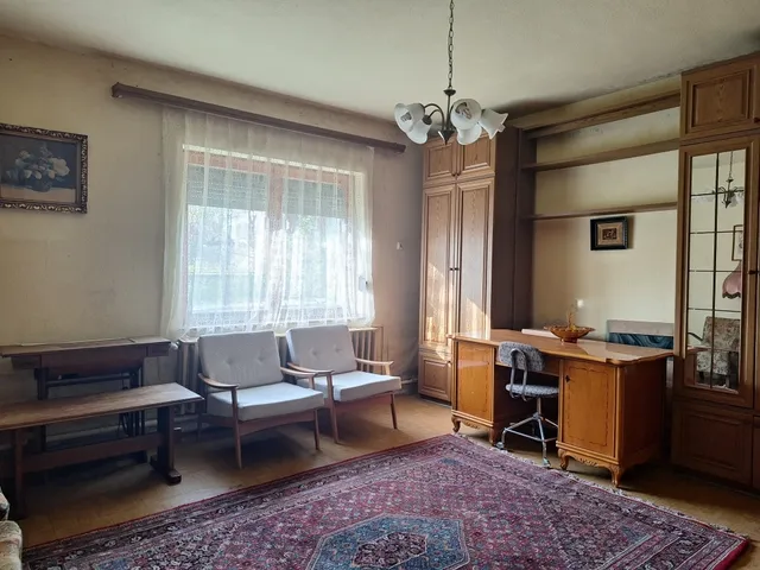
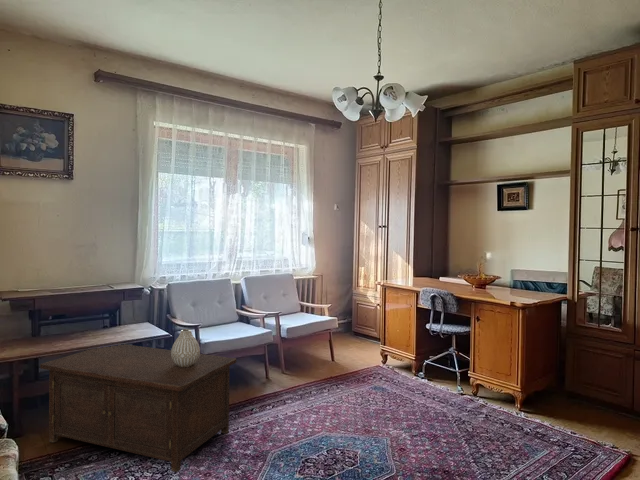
+ vase (185, 347)
+ cabinet (140, 399)
